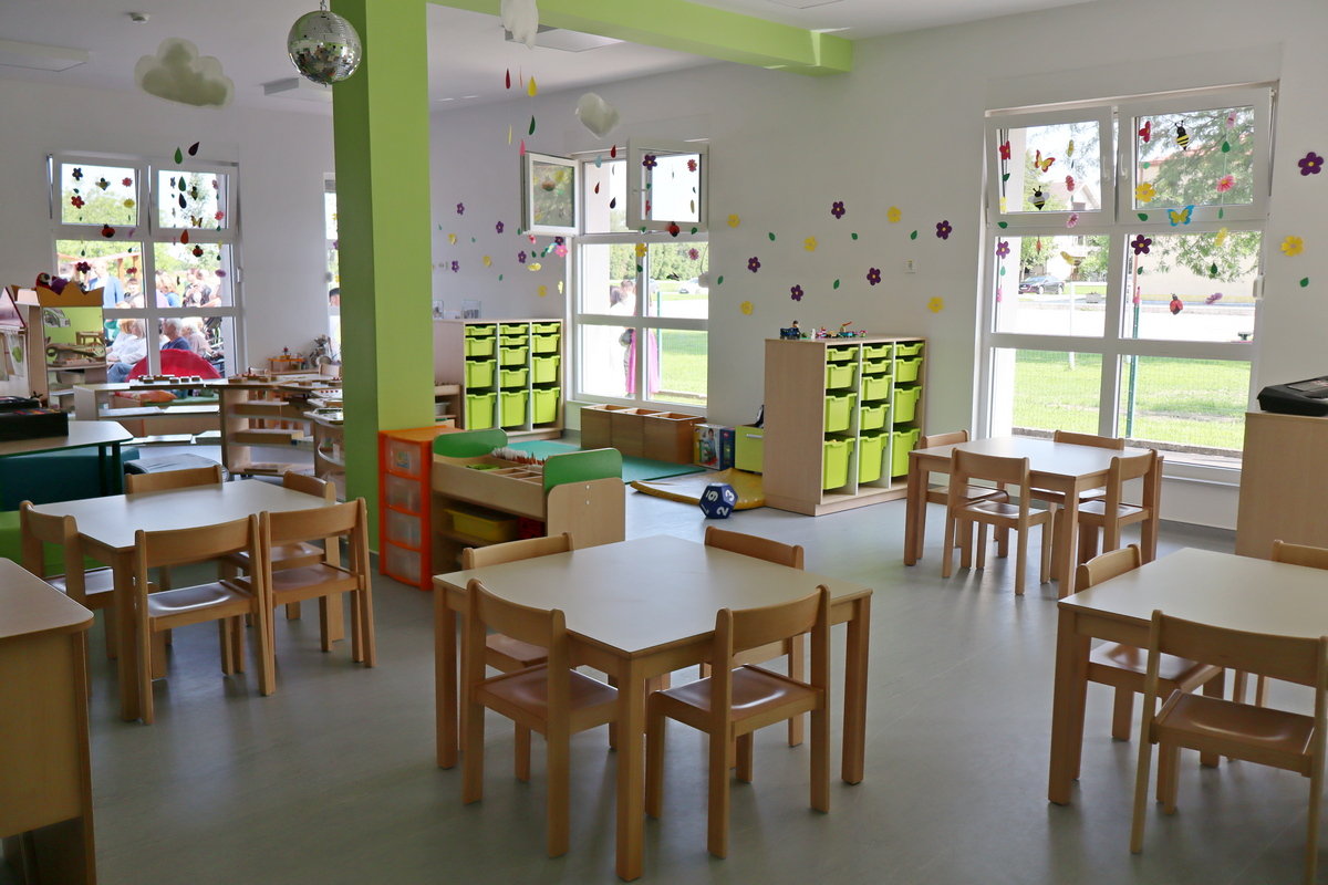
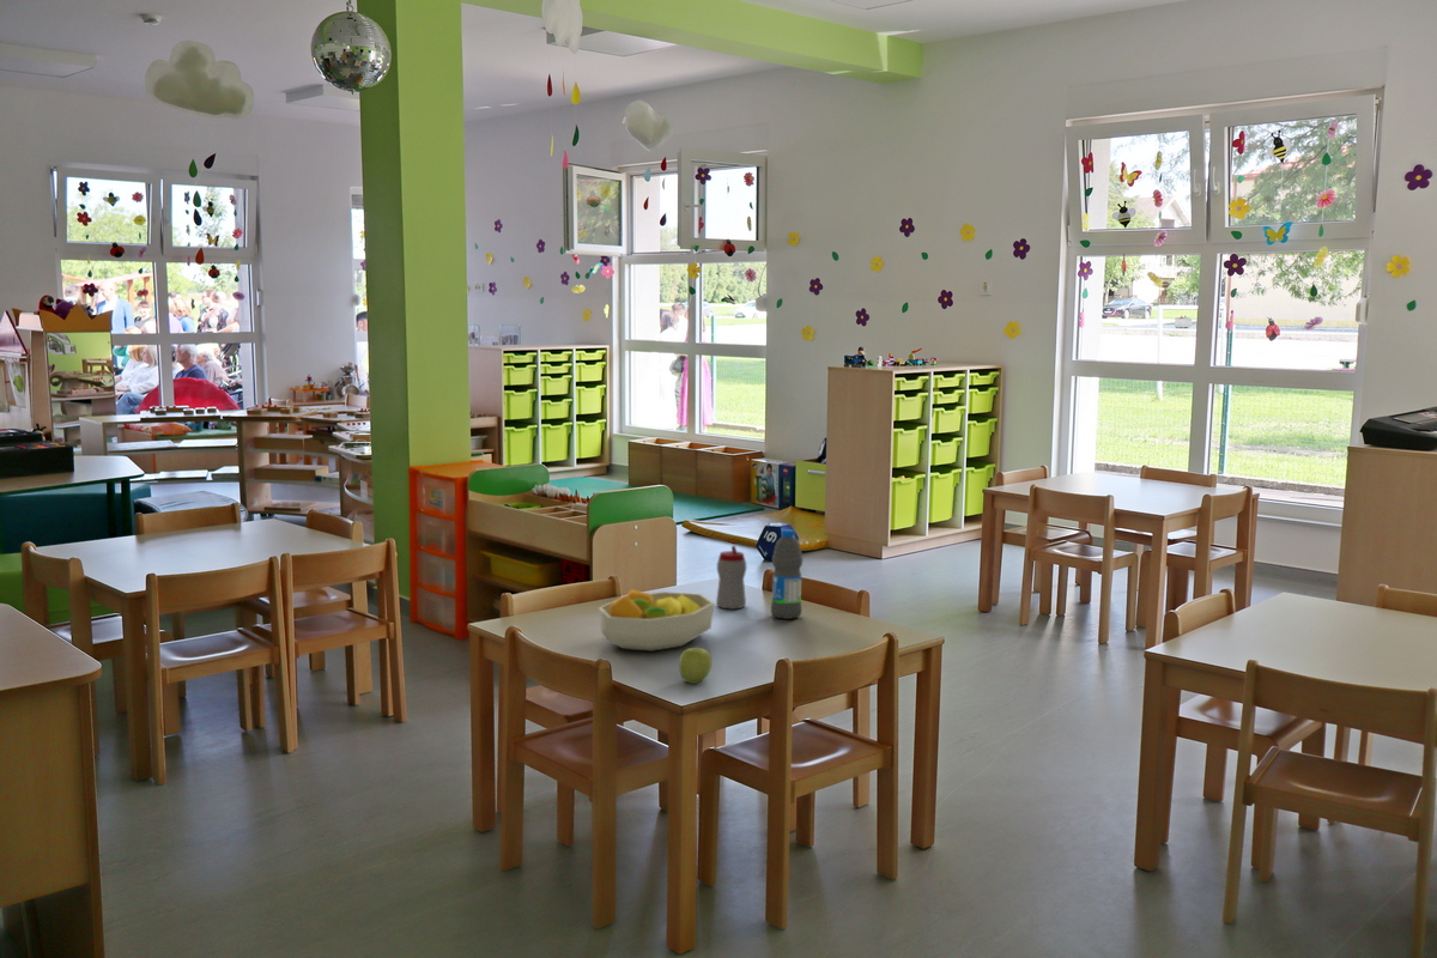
+ fruit bowl (656, 614)
+ water bottle (787, 572)
+ apple (695, 665)
+ sippy cup (730, 575)
